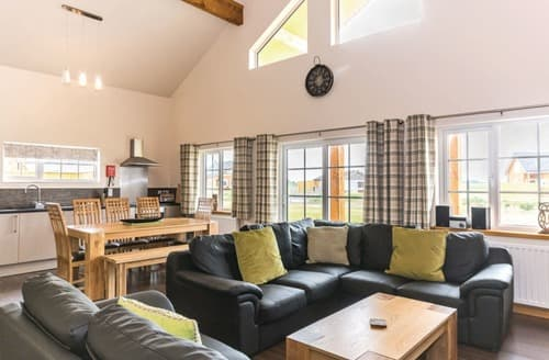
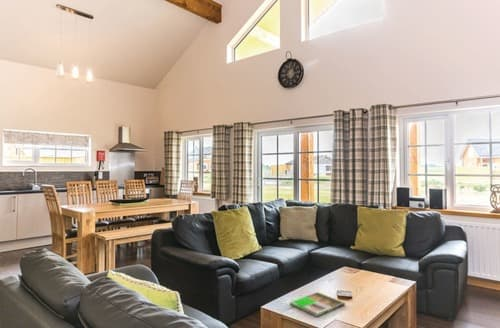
+ magazine (317, 303)
